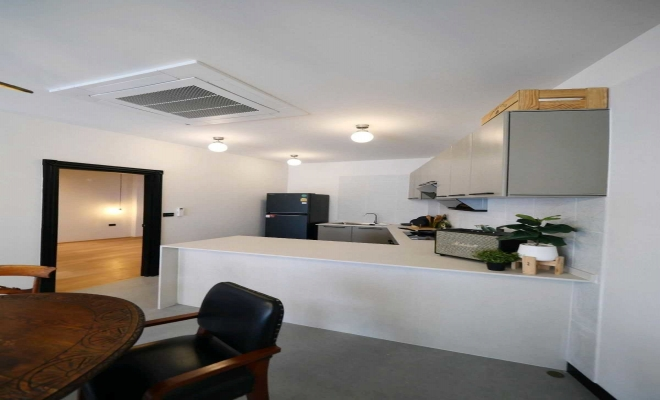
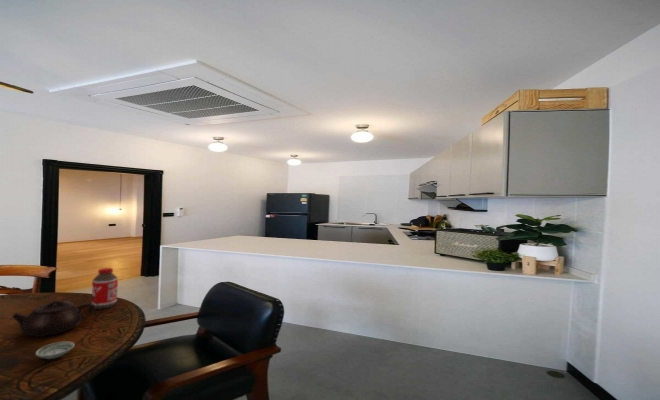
+ bottle (105, 287)
+ saucer (55, 351)
+ teapot (54, 315)
